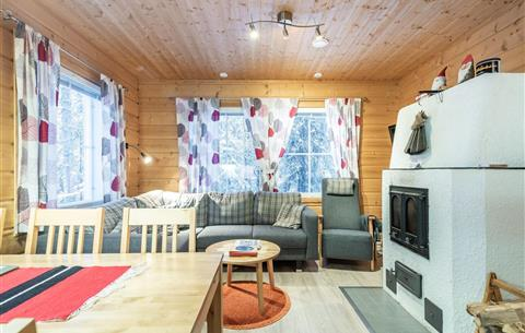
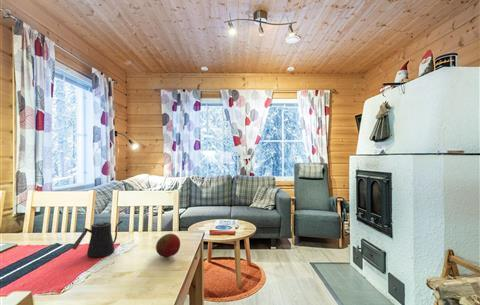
+ fruit (167, 245)
+ kettle (99, 238)
